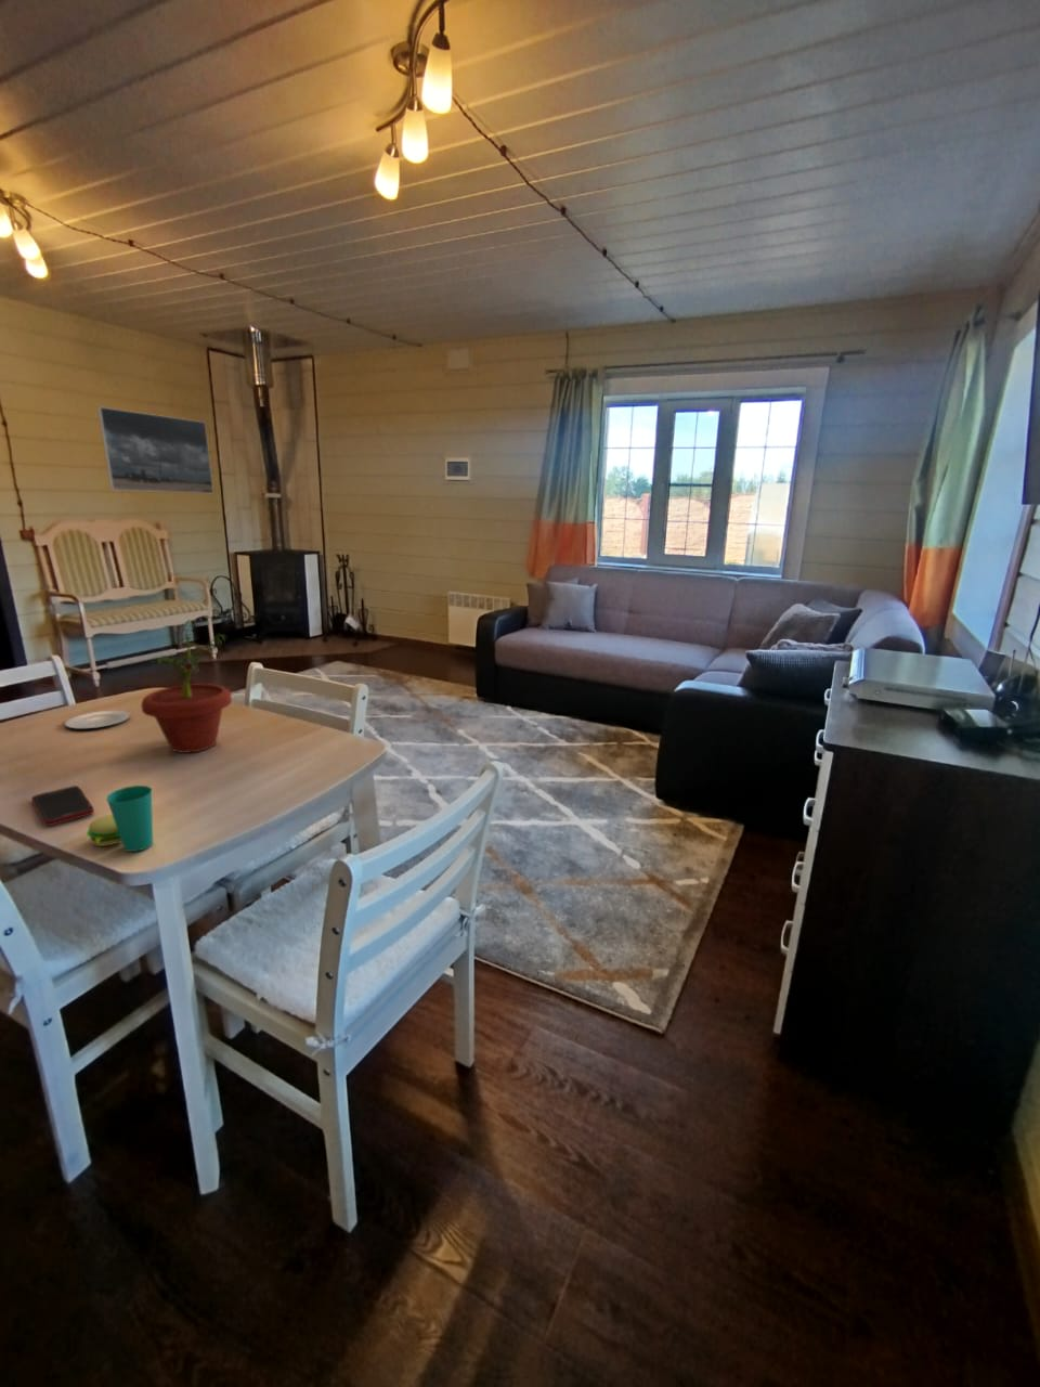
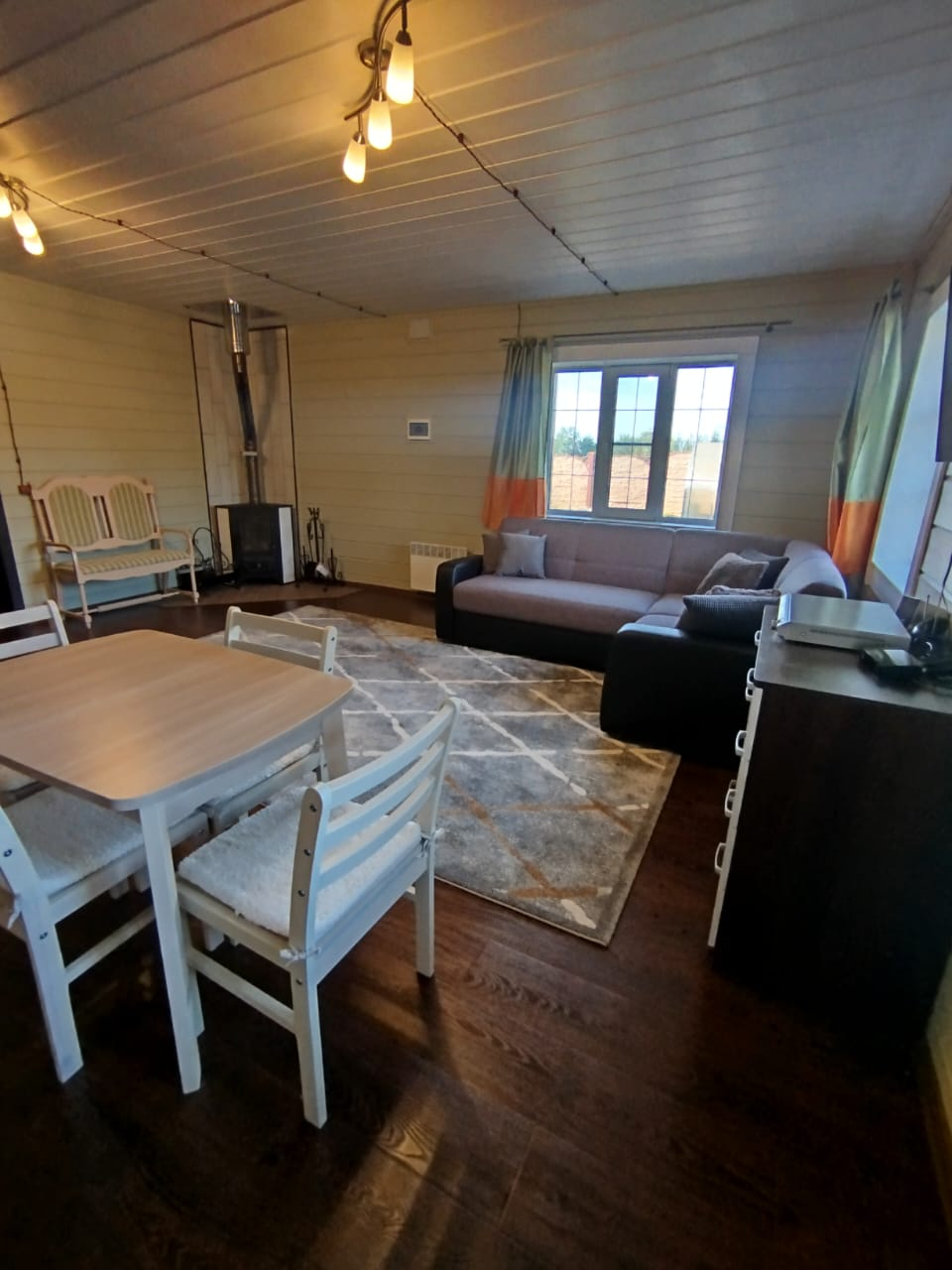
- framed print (161, 454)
- potted plant (188, 686)
- cup (120, 816)
- cell phone (62, 804)
- plate (86, 713)
